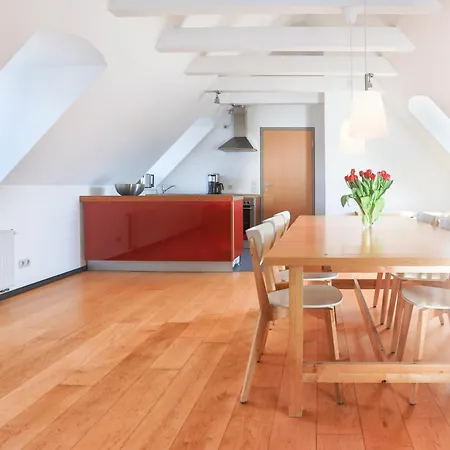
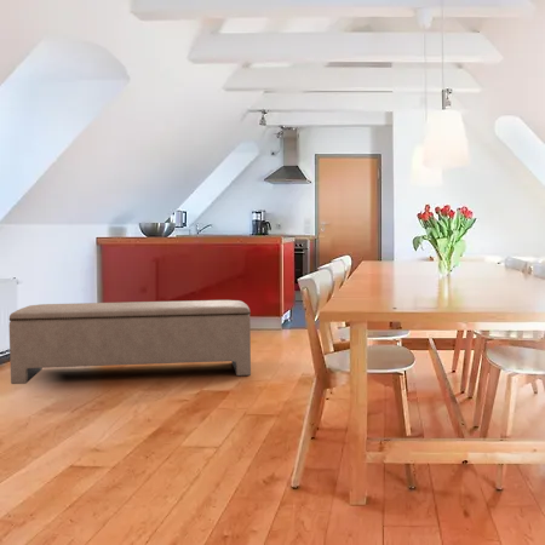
+ bench (134, 338)
